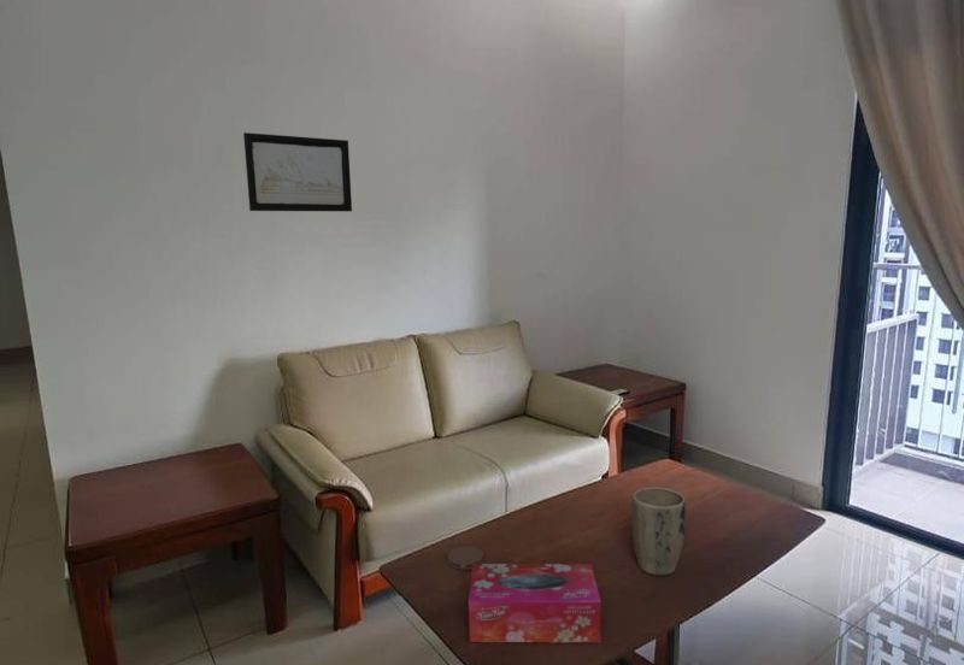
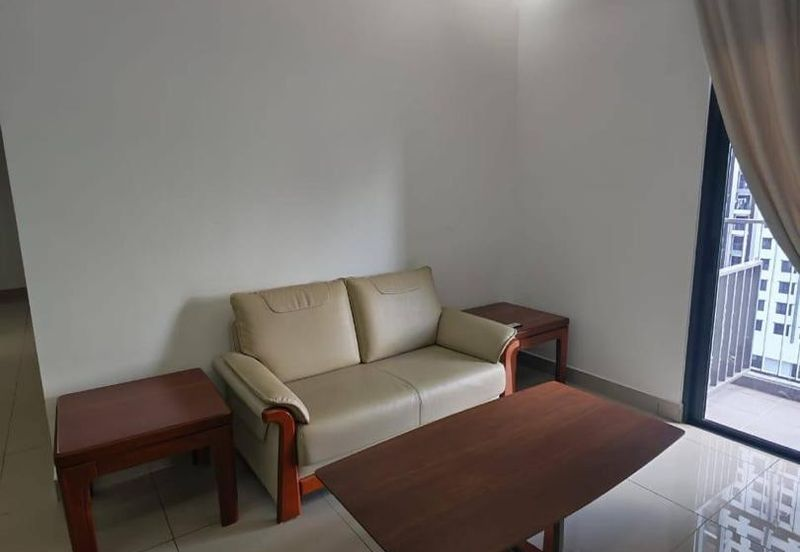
- coaster (465, 557)
- tissue box (533, 601)
- wall art (300, 173)
- plant pot (658, 531)
